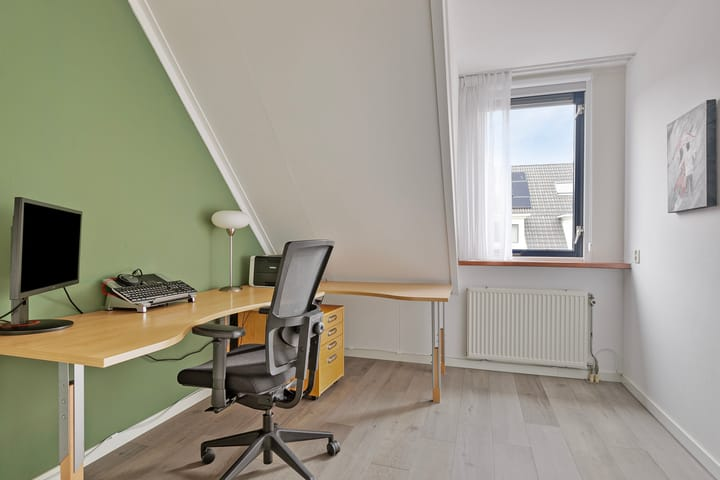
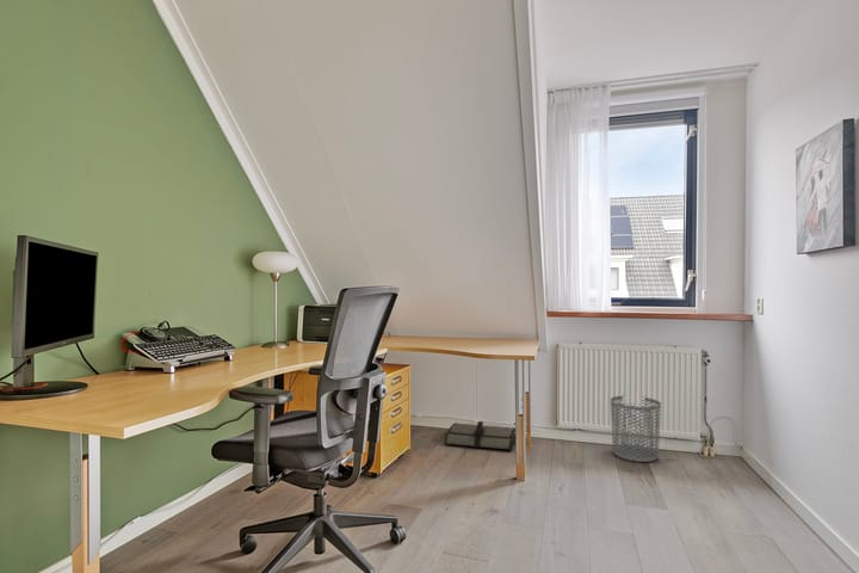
+ waste bin (636, 427)
+ tool roll (481, 430)
